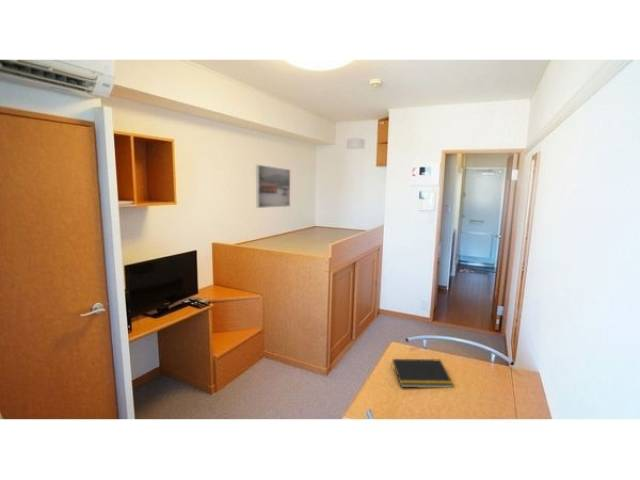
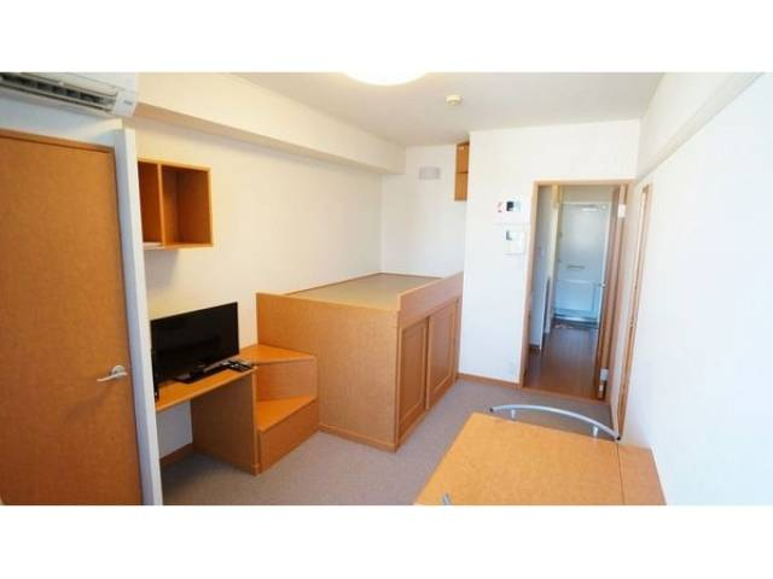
- notepad (421, 372)
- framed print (274, 187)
